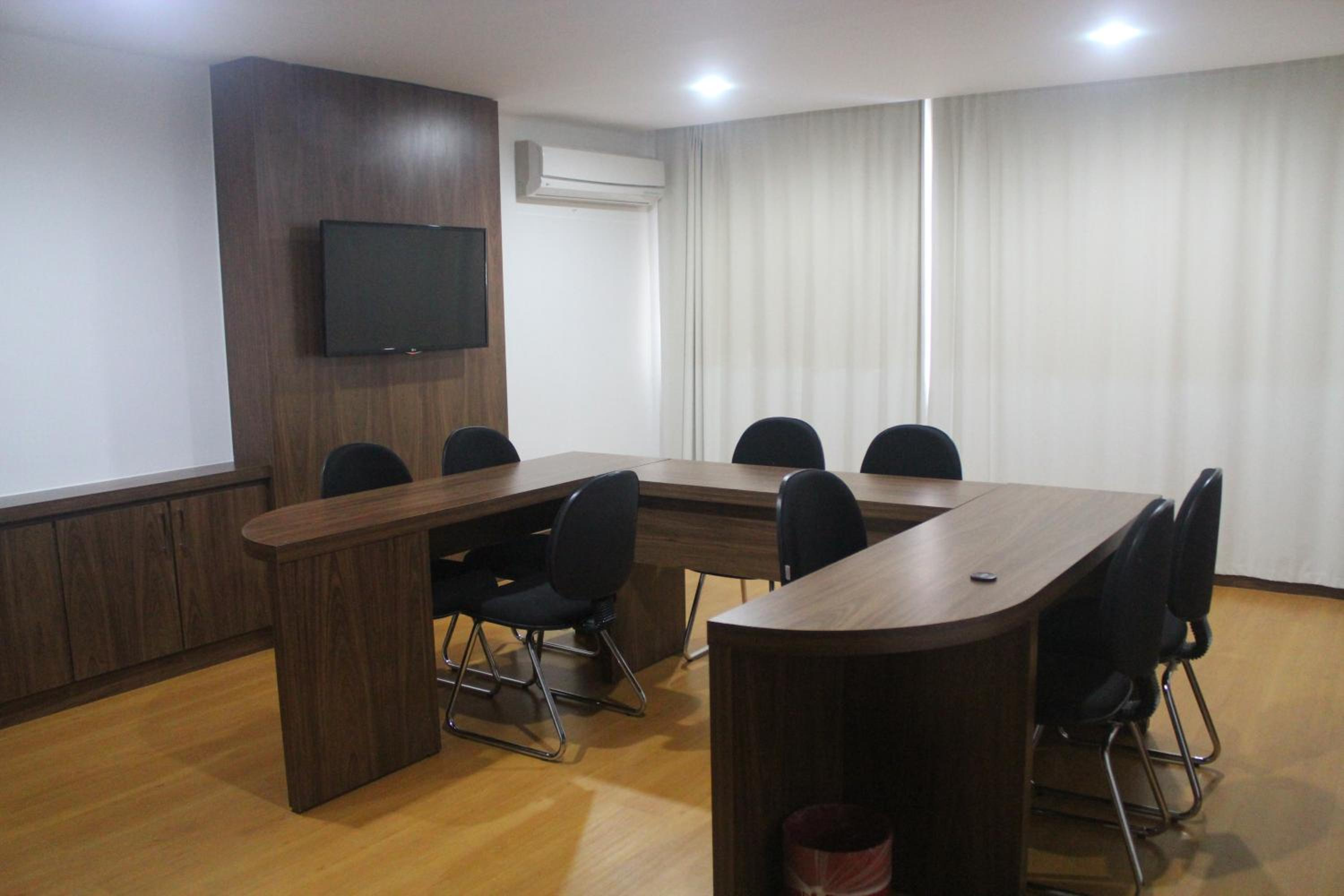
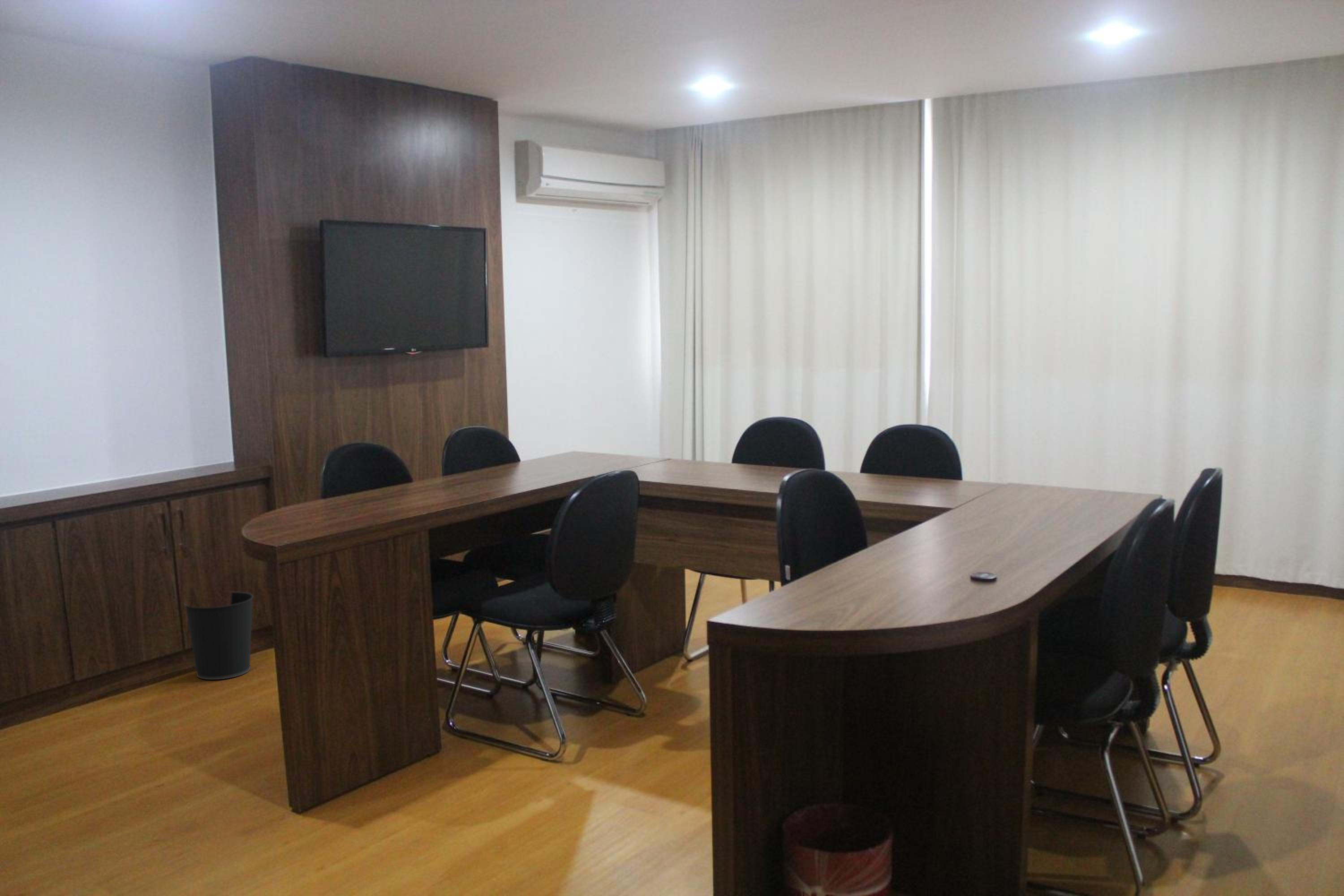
+ wastebasket (221, 636)
